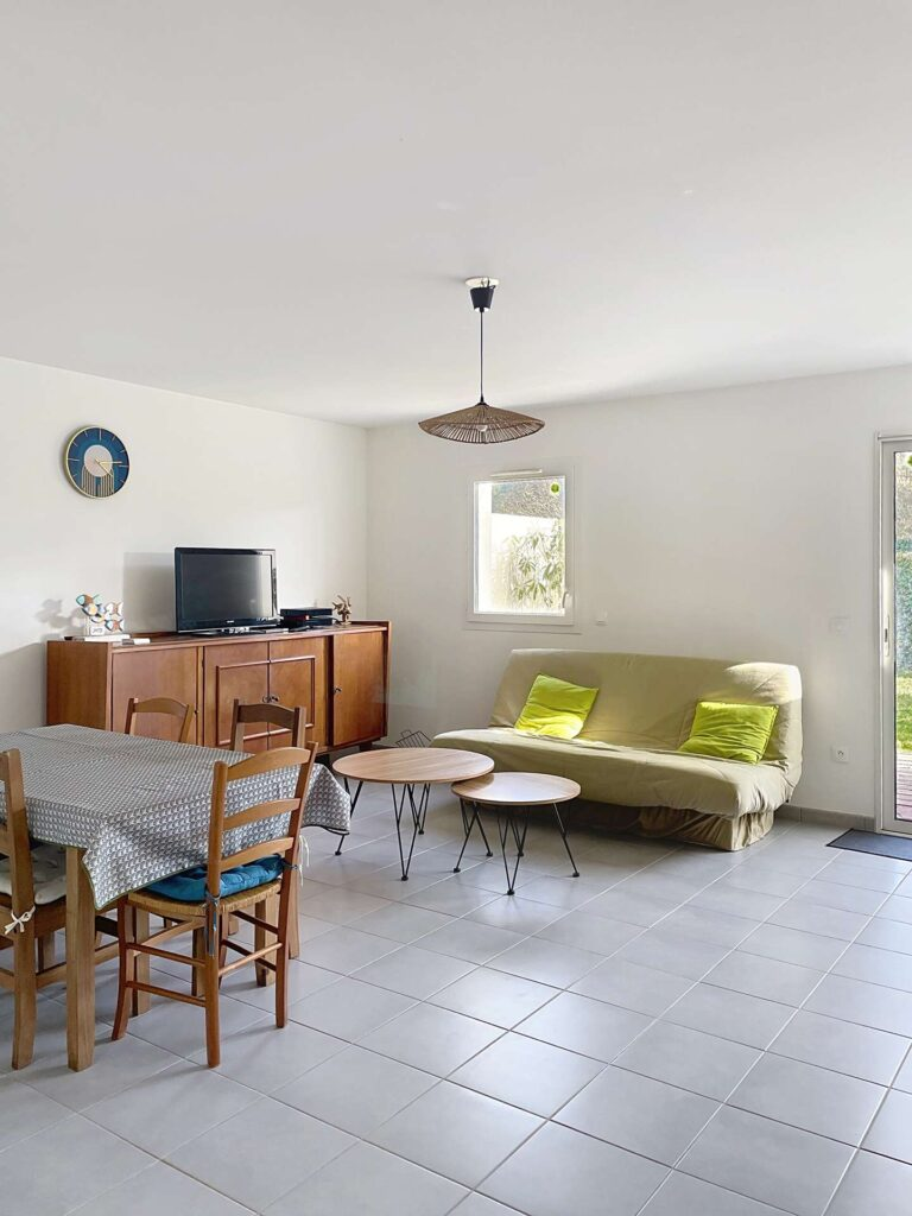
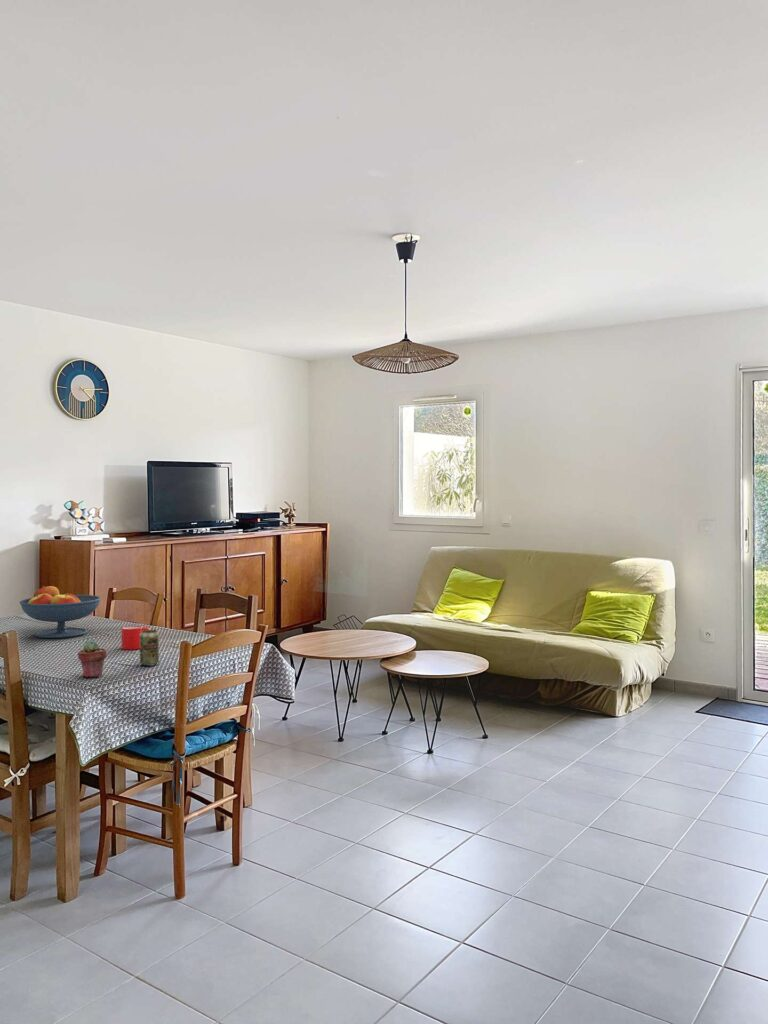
+ beverage can (149, 647)
+ mug (137, 637)
+ fruit bowl (61, 610)
+ potted succulent (92, 657)
